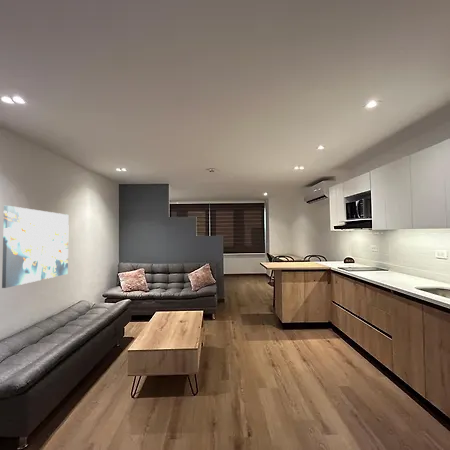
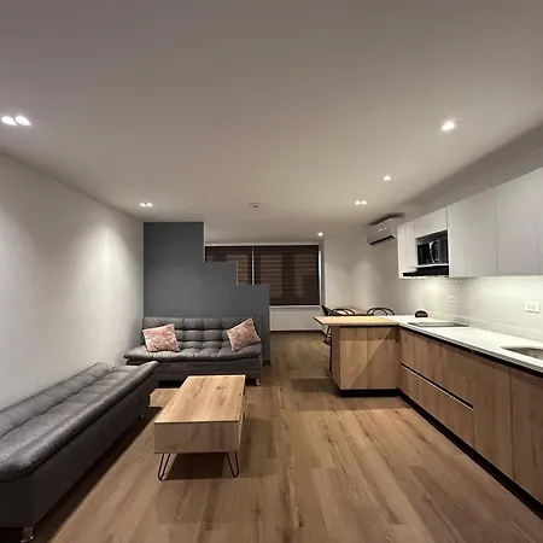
- wall art (40, 245)
